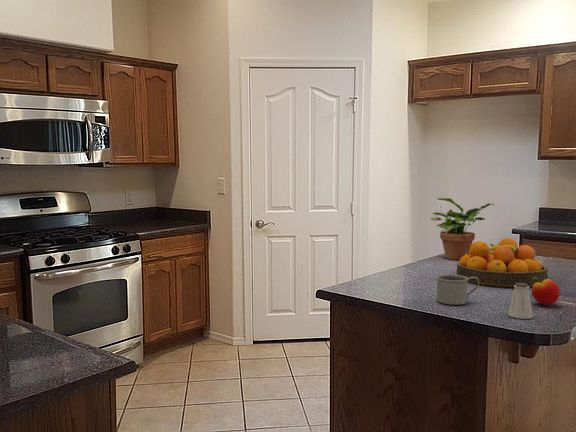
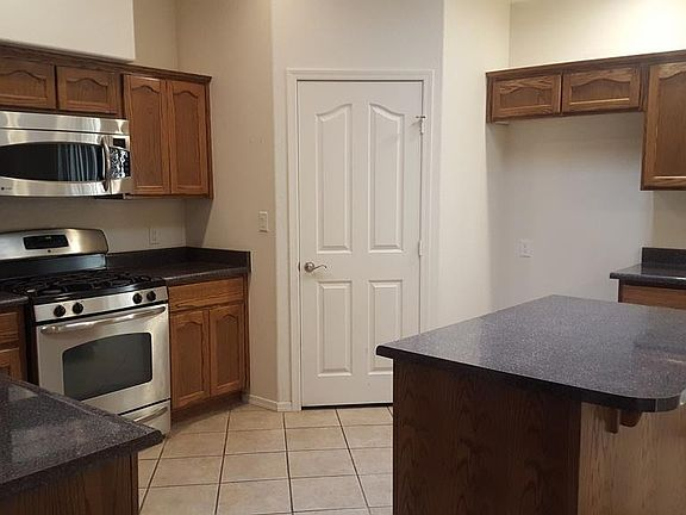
- saltshaker (521, 299)
- apple (545, 291)
- potted plant (463, 228)
- mug (454, 288)
- fruit bowl (501, 259)
